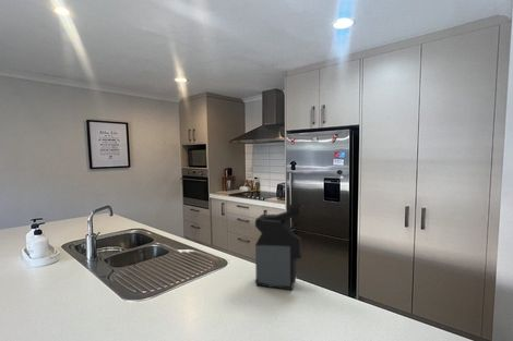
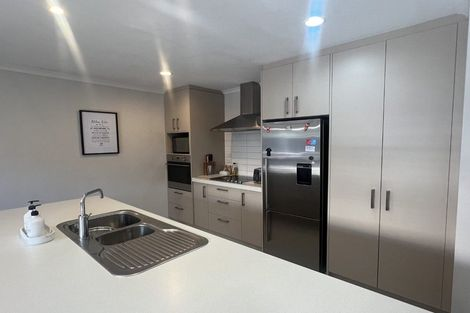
- coffee maker (278, 244)
